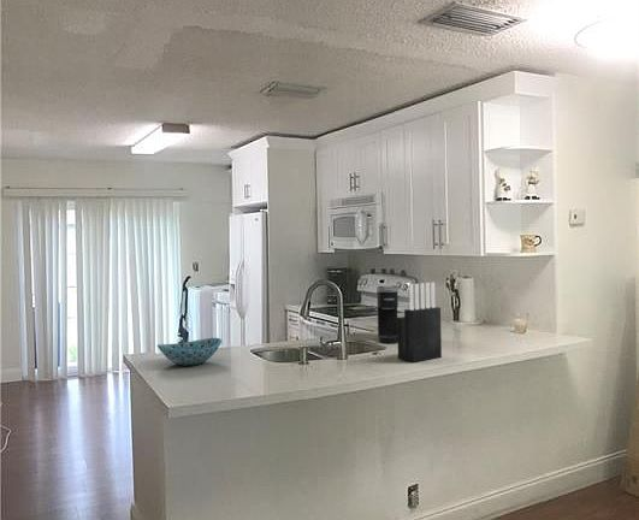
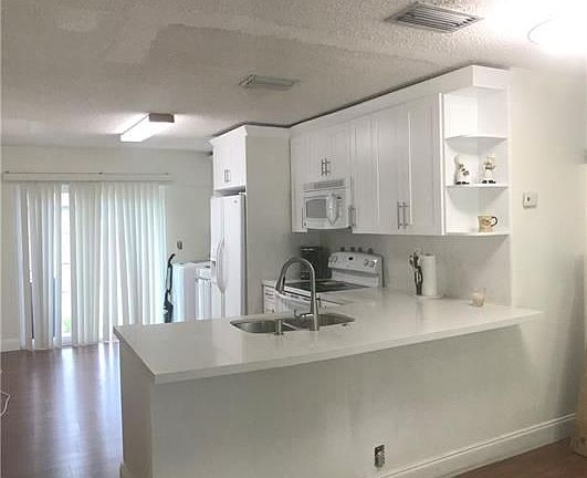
- knife block (416, 320)
- coffee maker (387, 312)
- bowl (190, 353)
